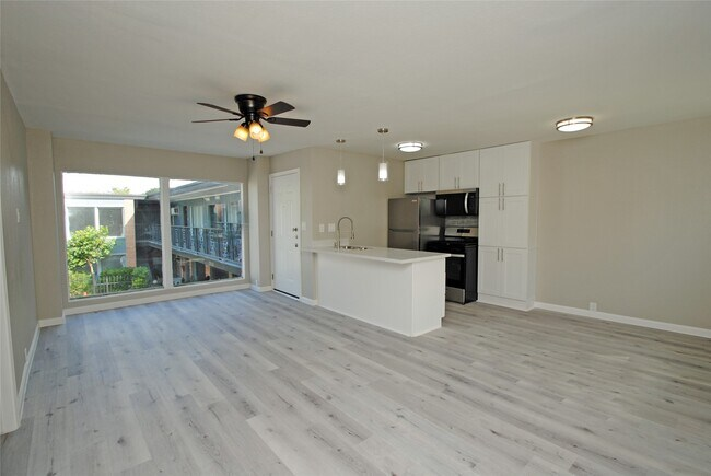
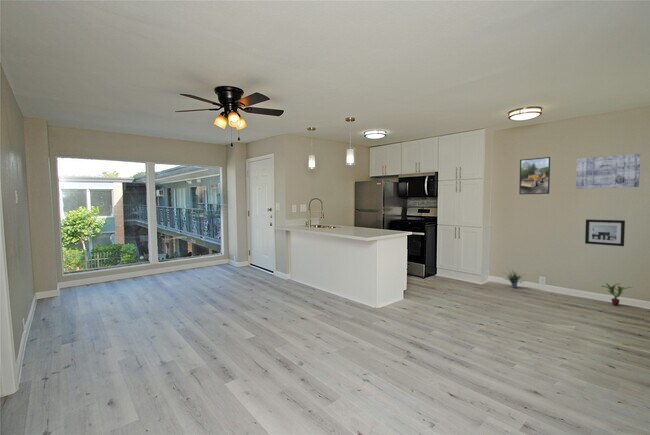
+ wall art (606, 172)
+ potted plant (514, 277)
+ potted plant (616, 295)
+ wall art (604, 232)
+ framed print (534, 176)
